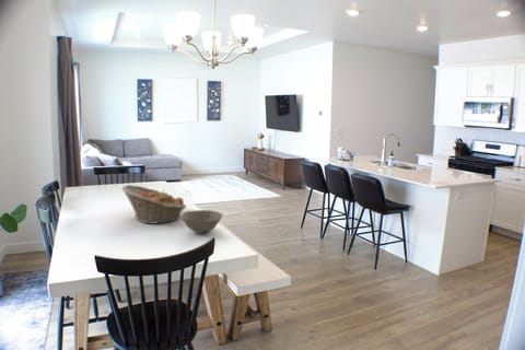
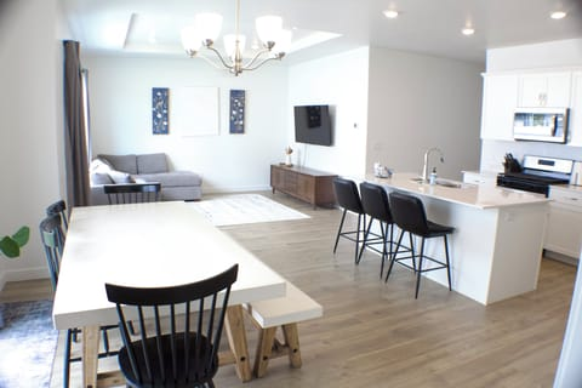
- fruit basket (154, 201)
- bowl (201, 223)
